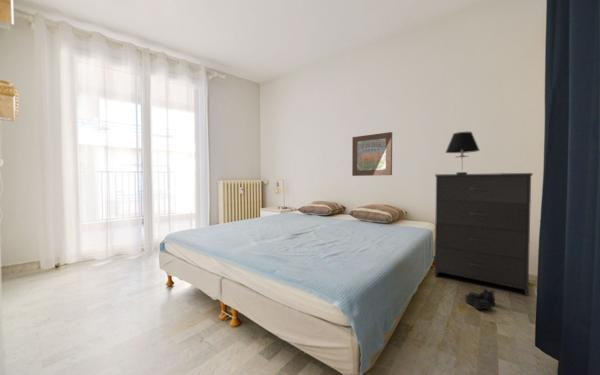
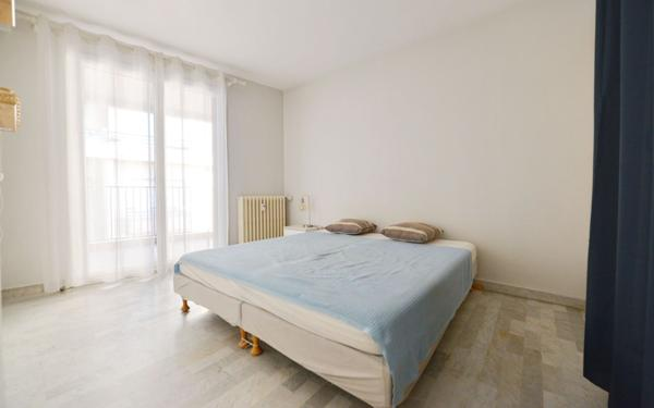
- table lamp (462, 153)
- boots (479, 297)
- wall art (371, 155)
- dresser (479, 226)
